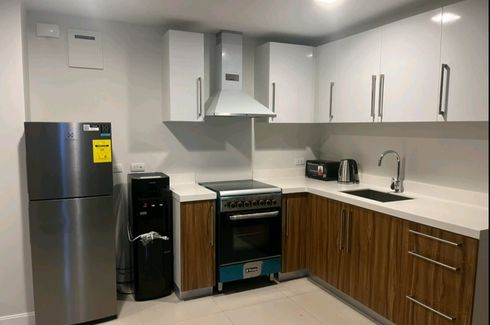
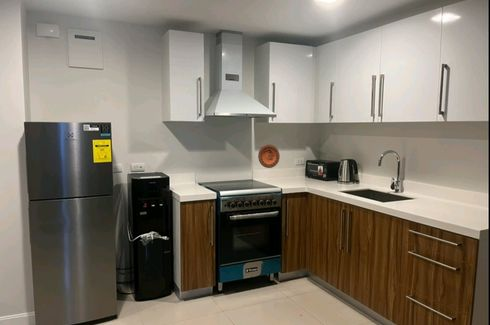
+ decorative plate (268, 156)
